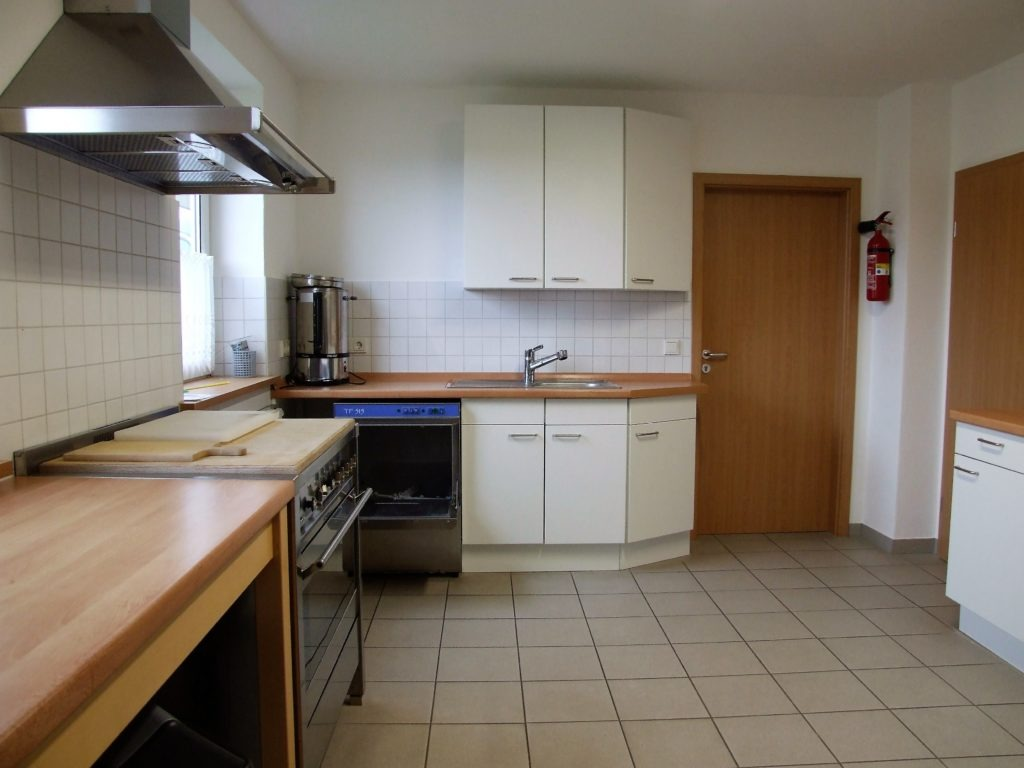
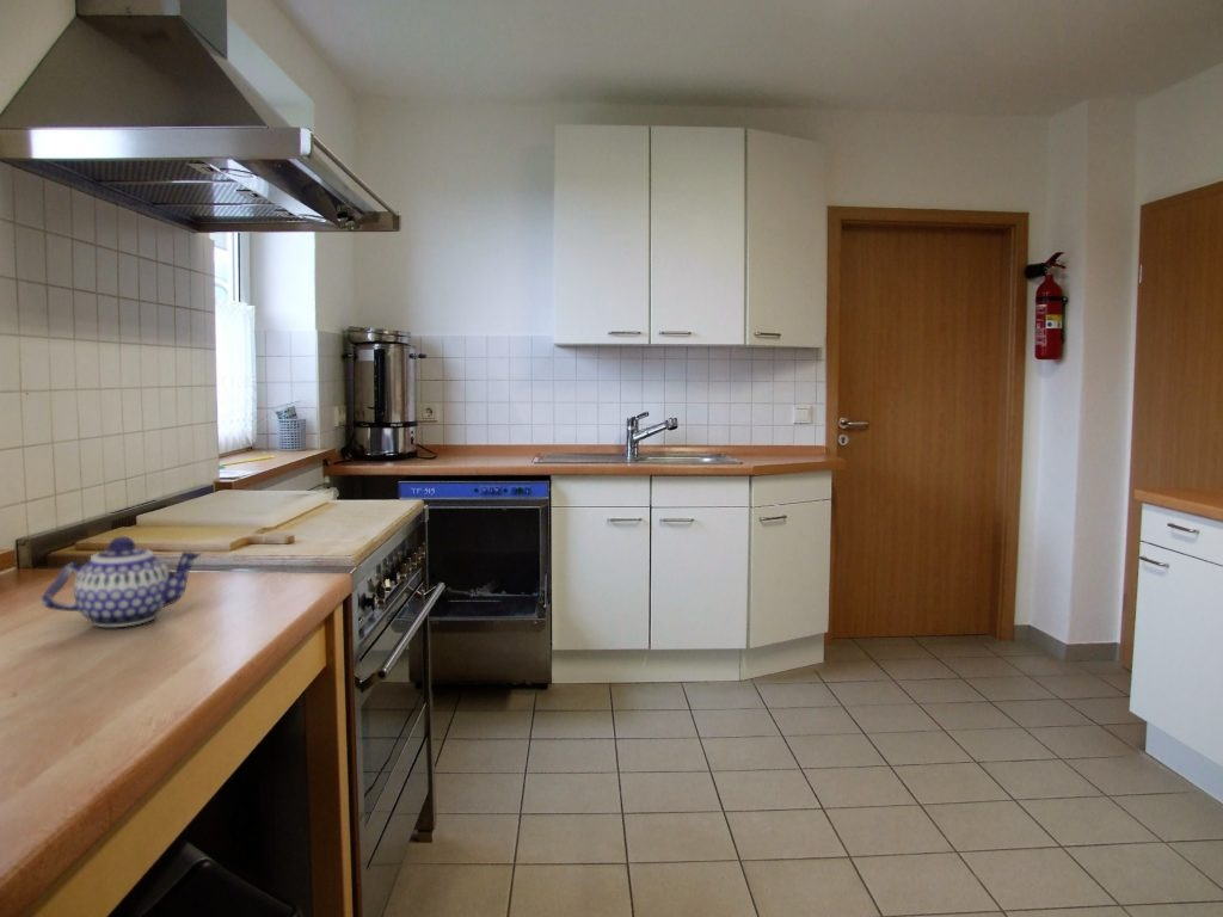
+ teapot (125, 578)
